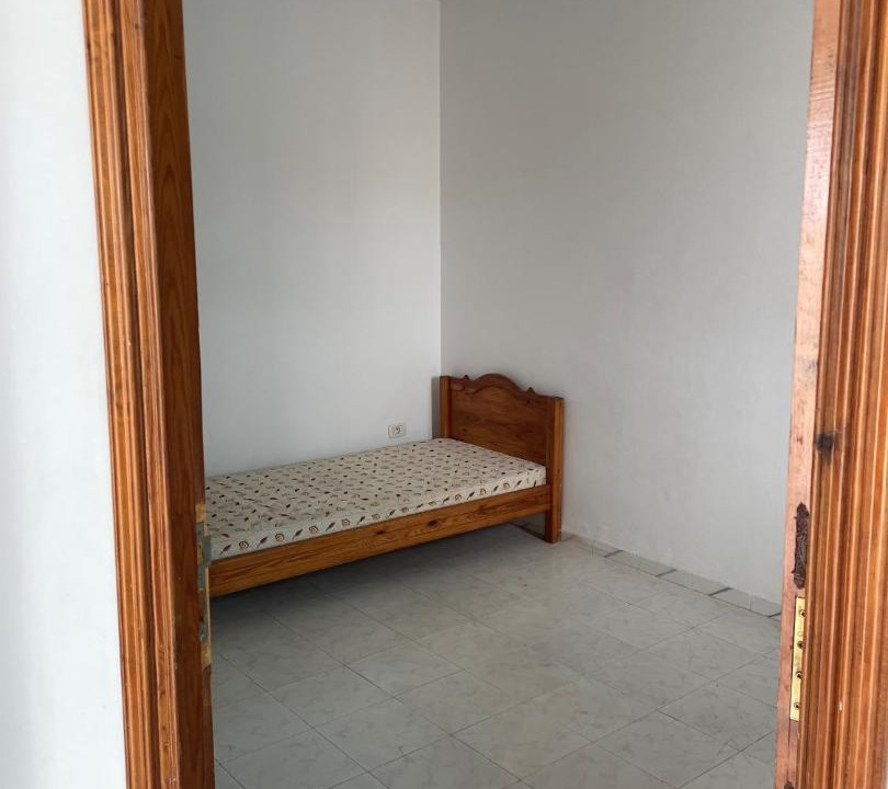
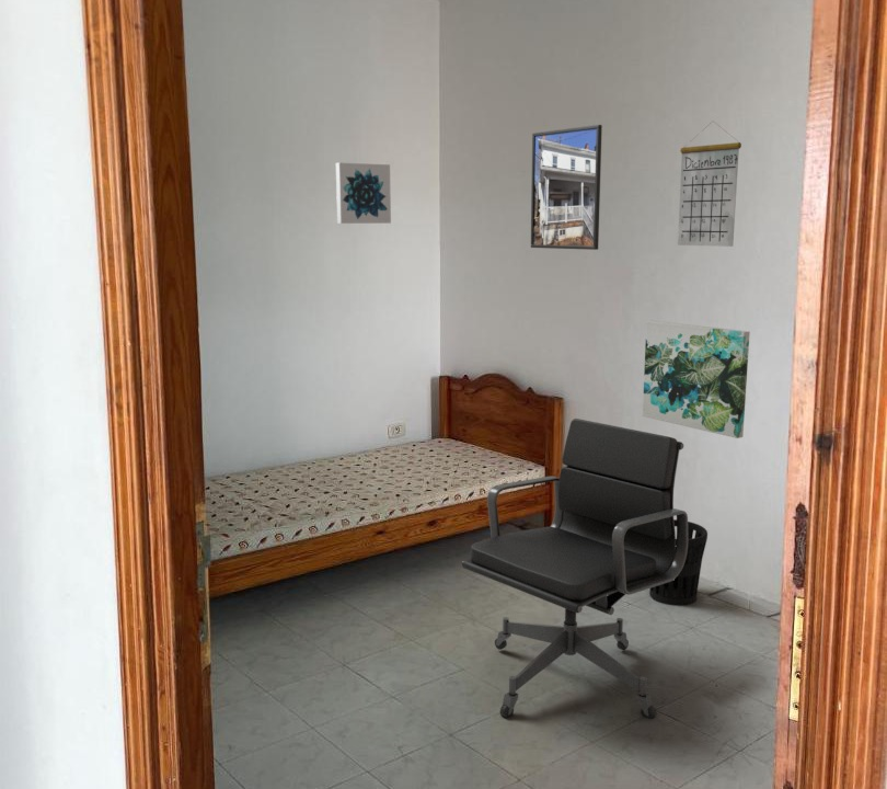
+ wall art (364, 193)
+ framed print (564, 190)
+ calendar (707, 183)
+ wall art (692, 376)
+ wastebasket (672, 561)
+ office chair (572, 563)
